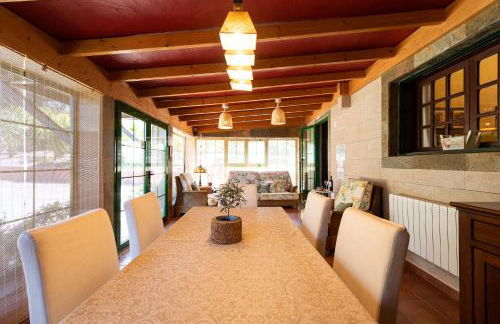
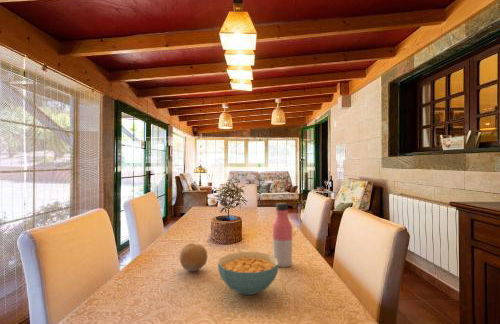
+ fruit (193, 257)
+ water bottle (282, 233)
+ cereal bowl (248, 276)
